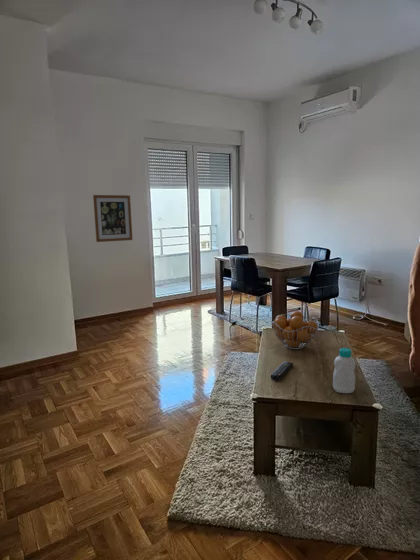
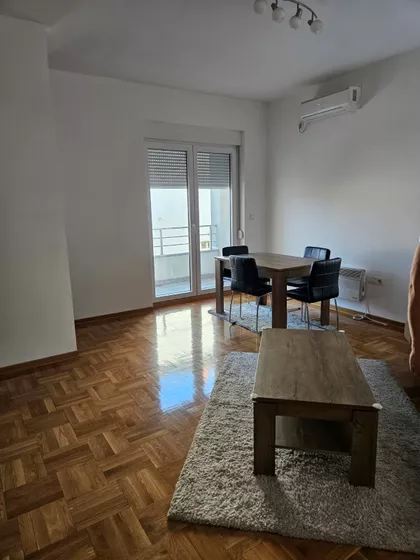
- remote control (282, 370)
- bottle (344, 370)
- fruit basket (294, 329)
- wall art (113, 218)
